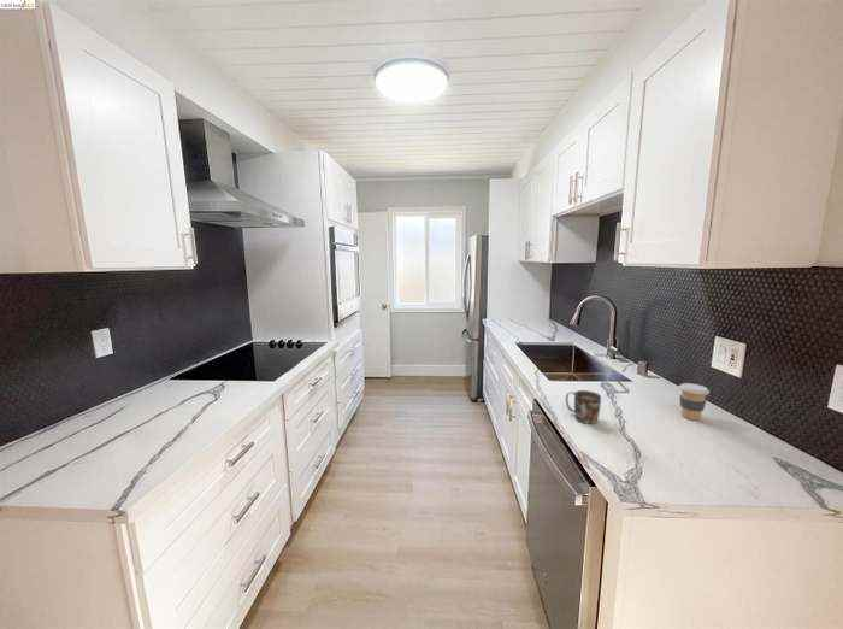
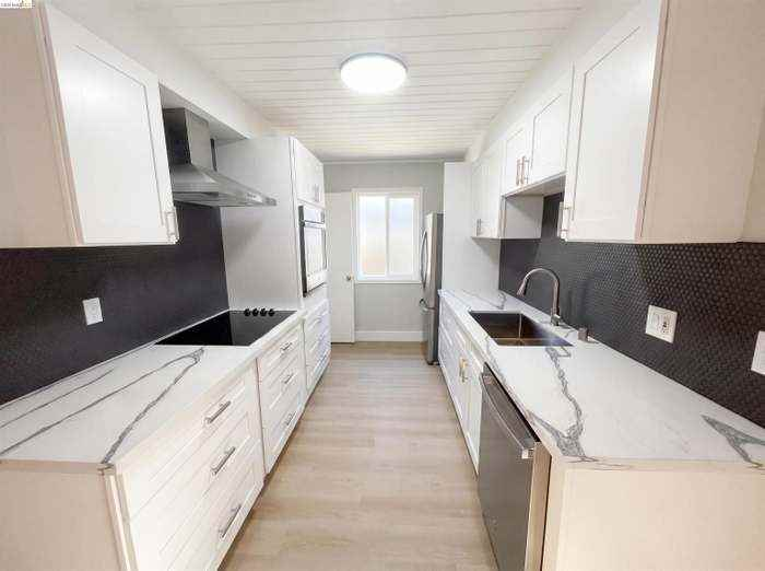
- mug (582, 405)
- coffee cup (692, 401)
